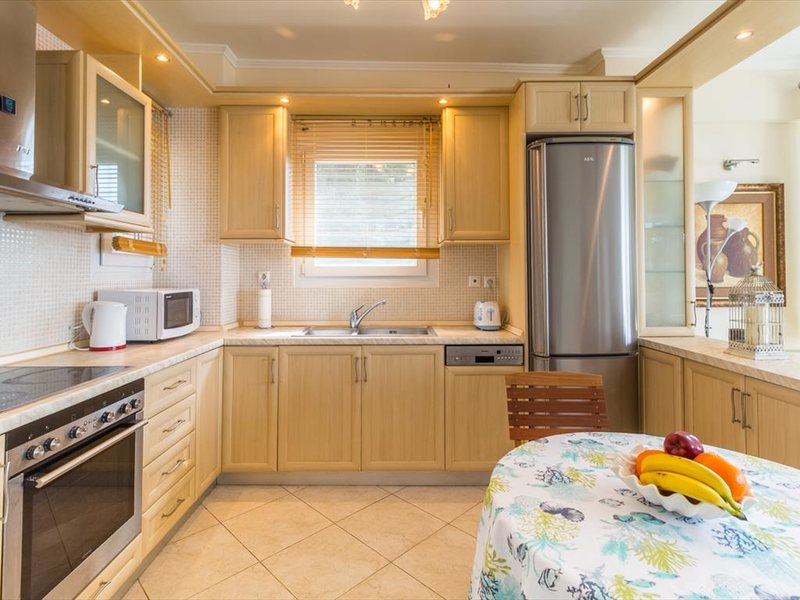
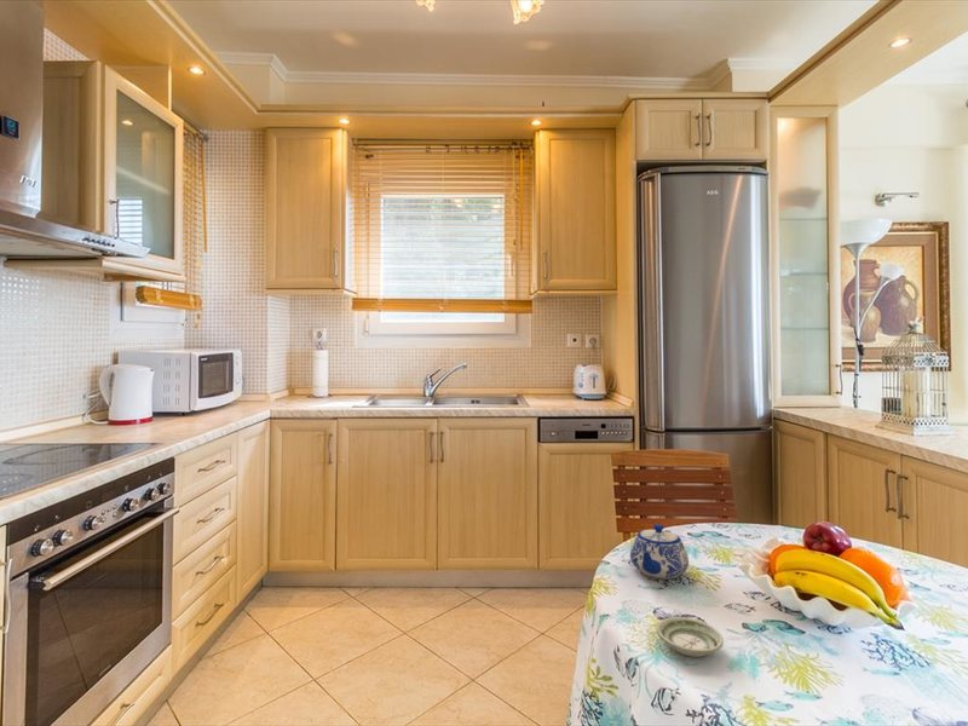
+ teapot (657, 549)
+ saucer (688, 639)
